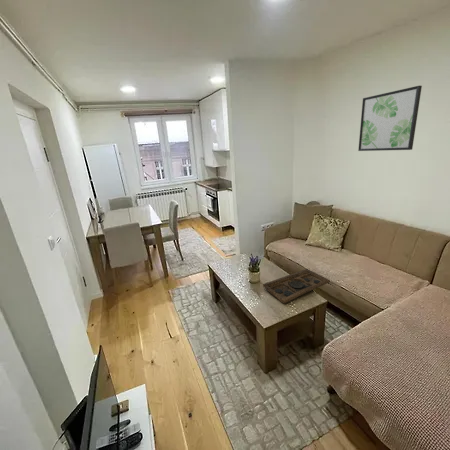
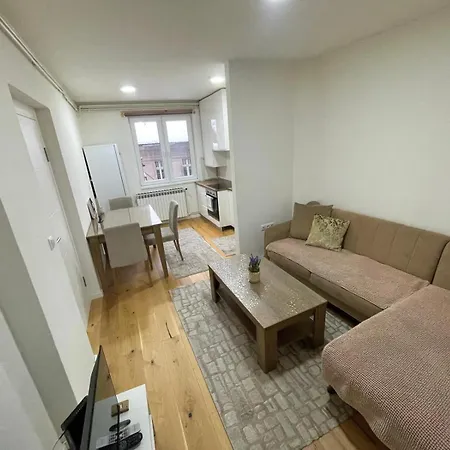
- wall art (386, 122)
- decorative tray (296, 283)
